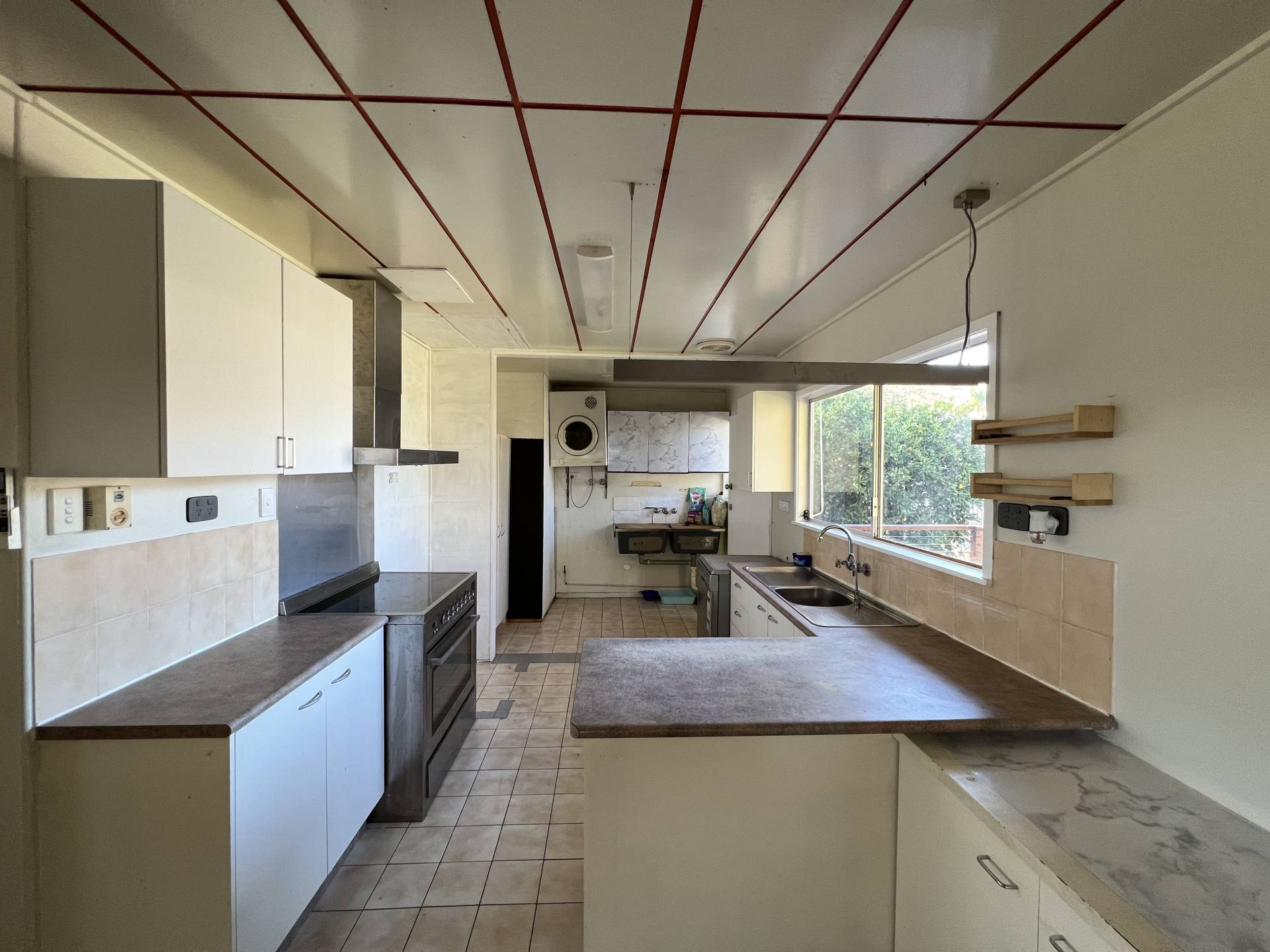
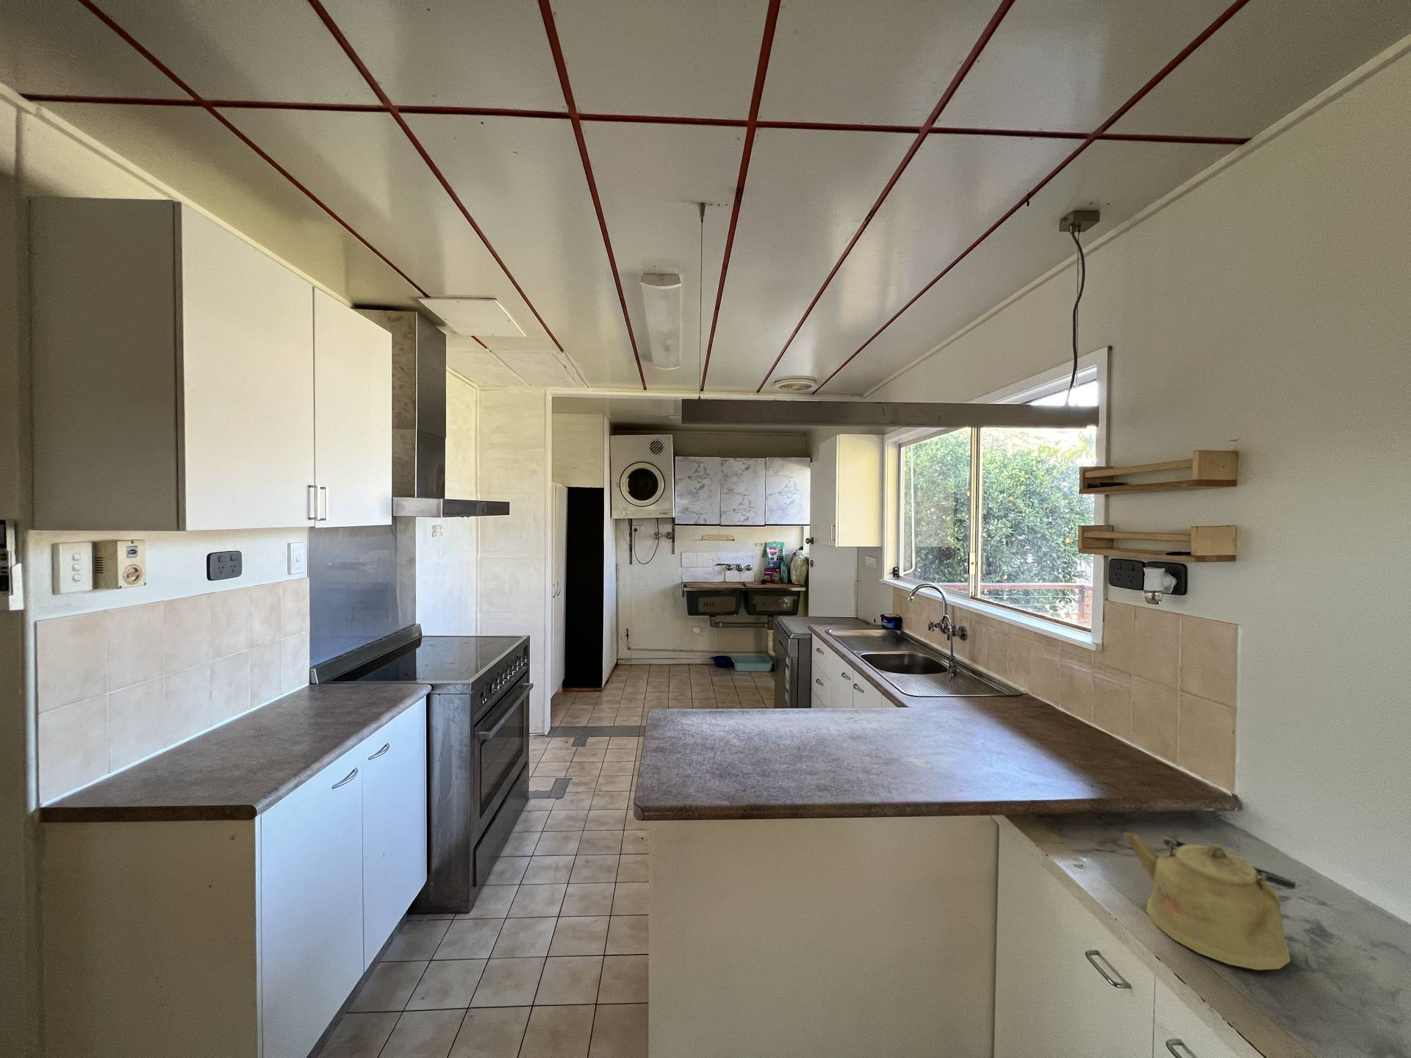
+ kettle (1200, 881)
